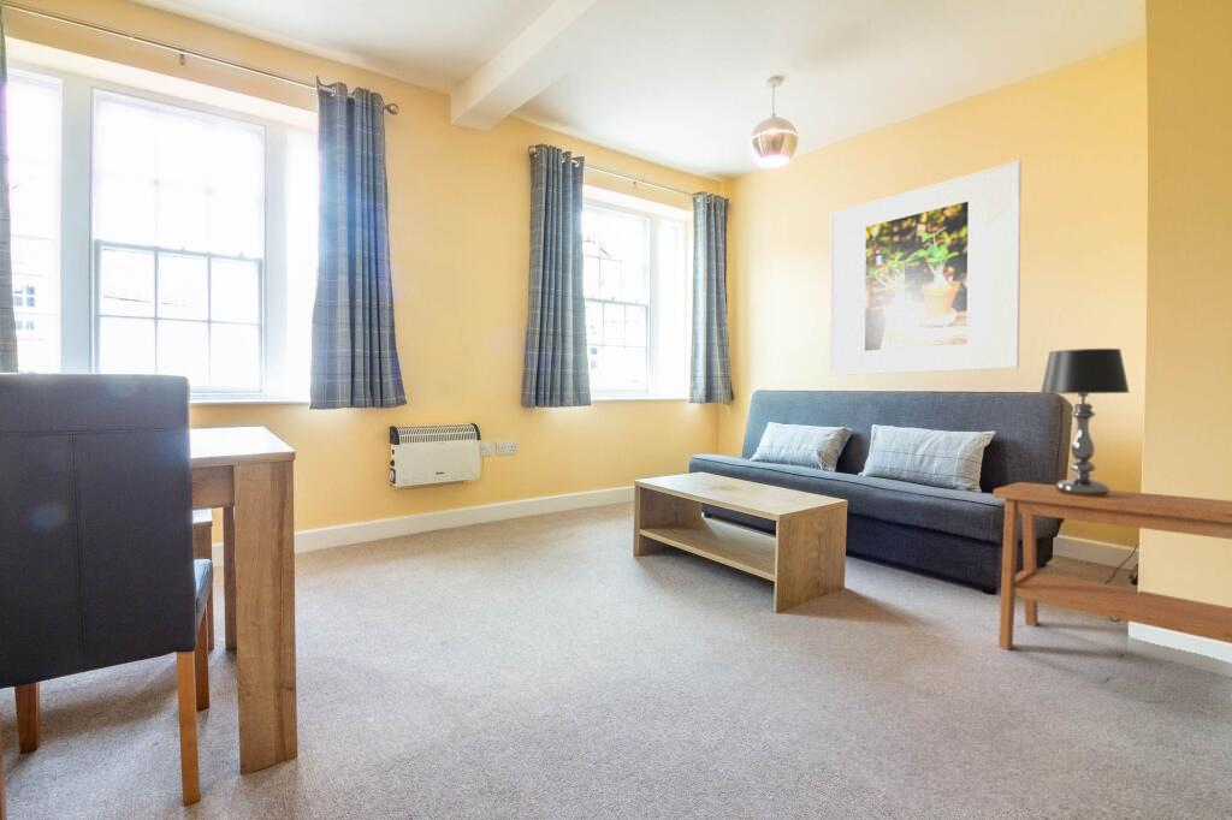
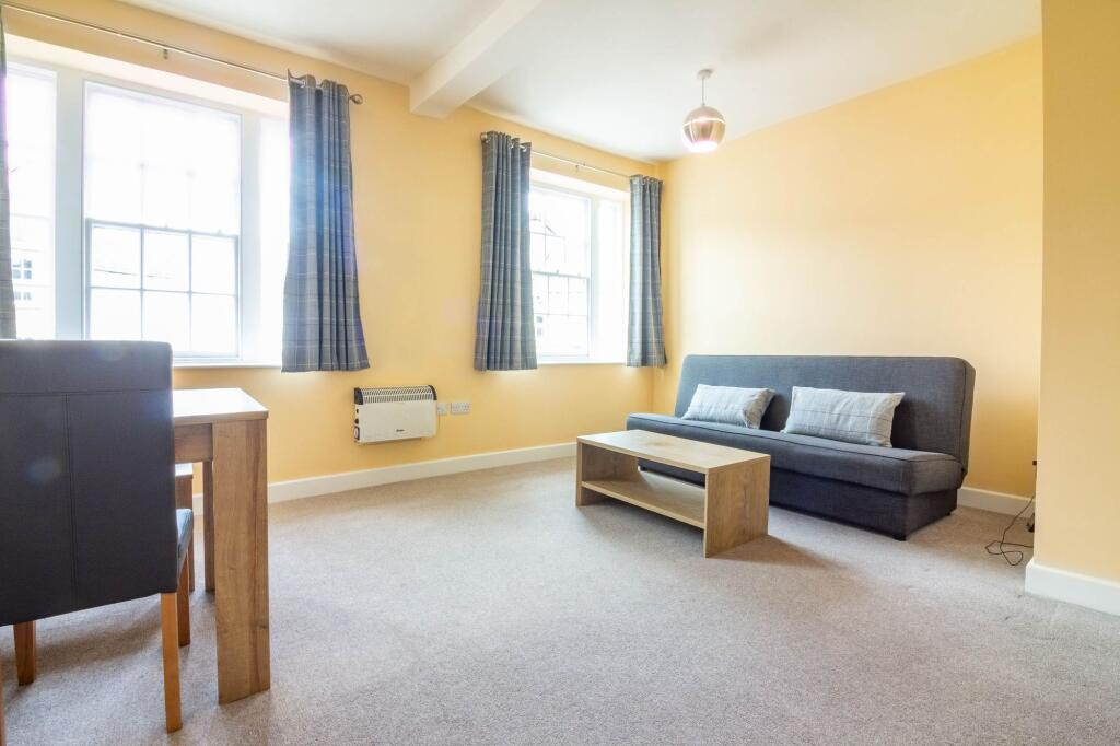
- side table (1120, 587)
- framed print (913, 281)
- table lamp (1083, 422)
